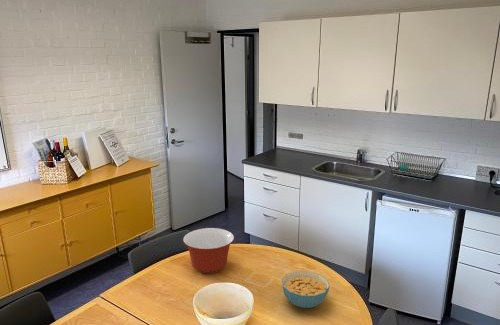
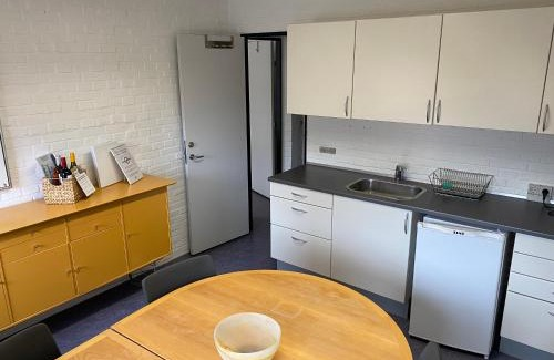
- cereal bowl (304, 293)
- mixing bowl (209, 252)
